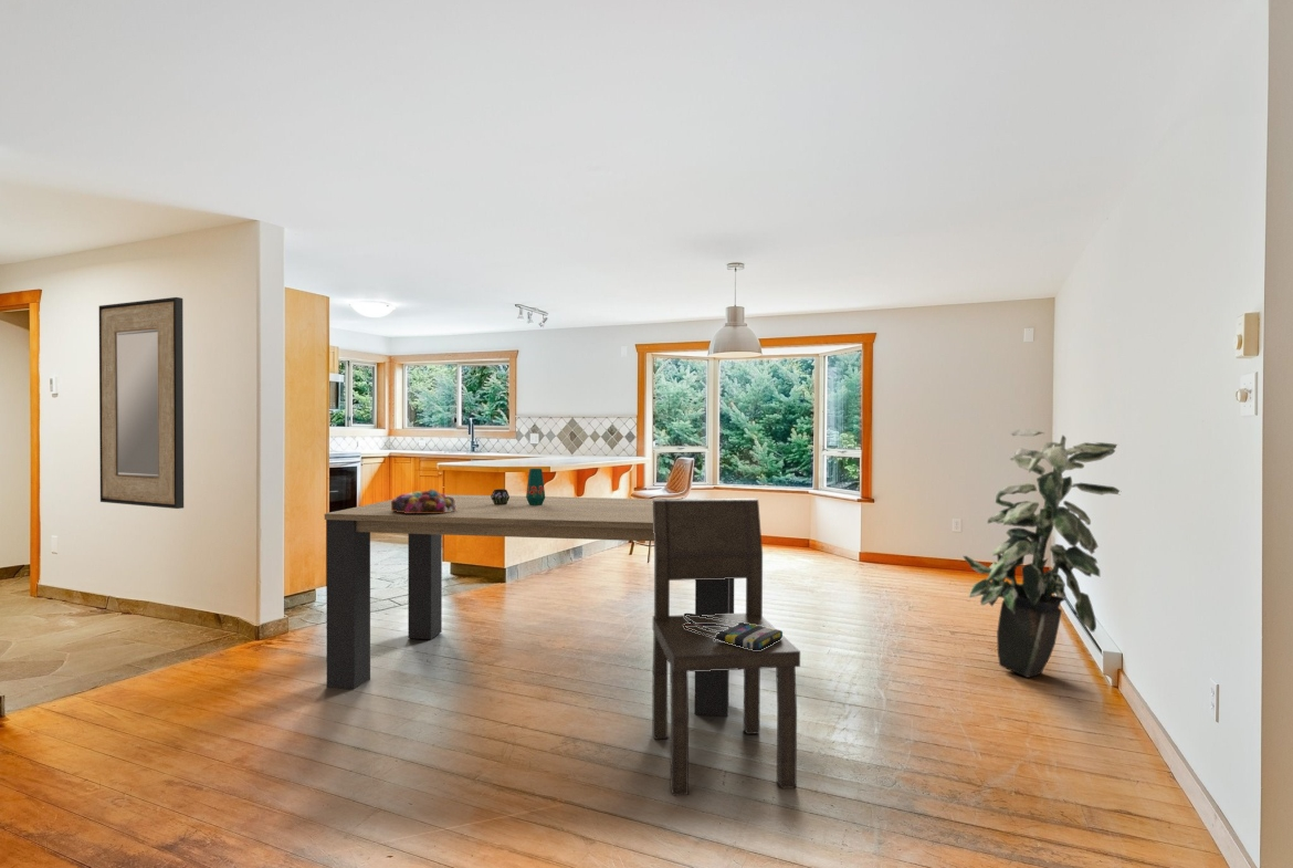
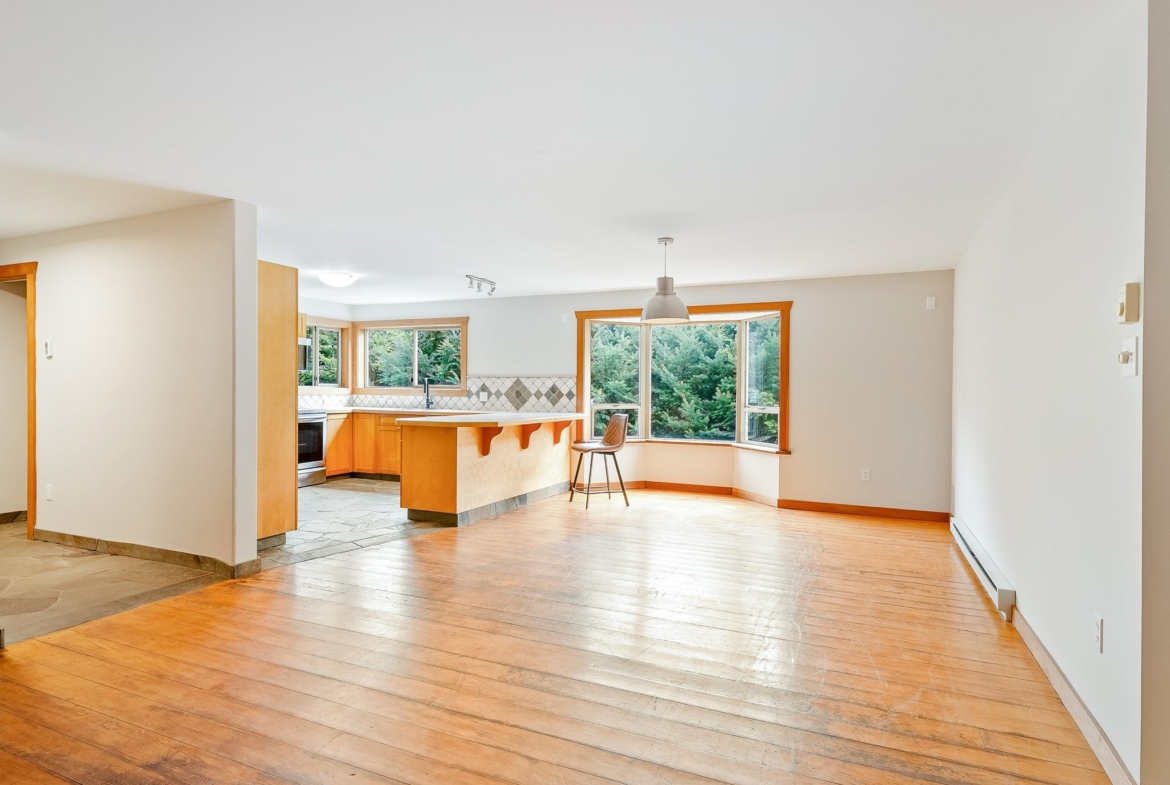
- dining chair (718, 632)
- dining table (548, 537)
- vase (527, 485)
- indoor plant (1039, 551)
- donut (423, 500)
- home mirror (139, 404)
- tote bag (726, 626)
